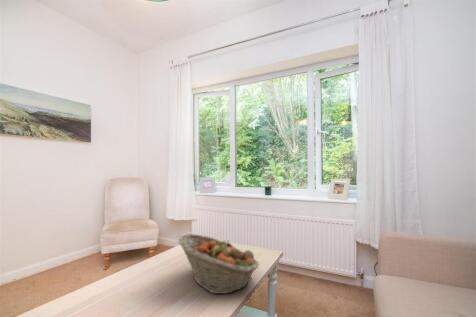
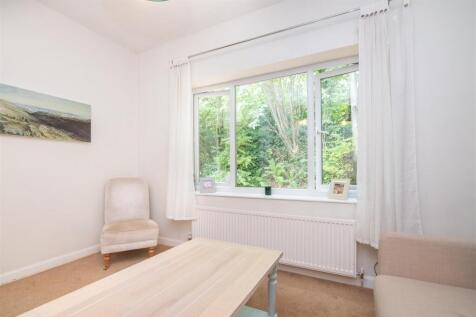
- fruit basket (217, 257)
